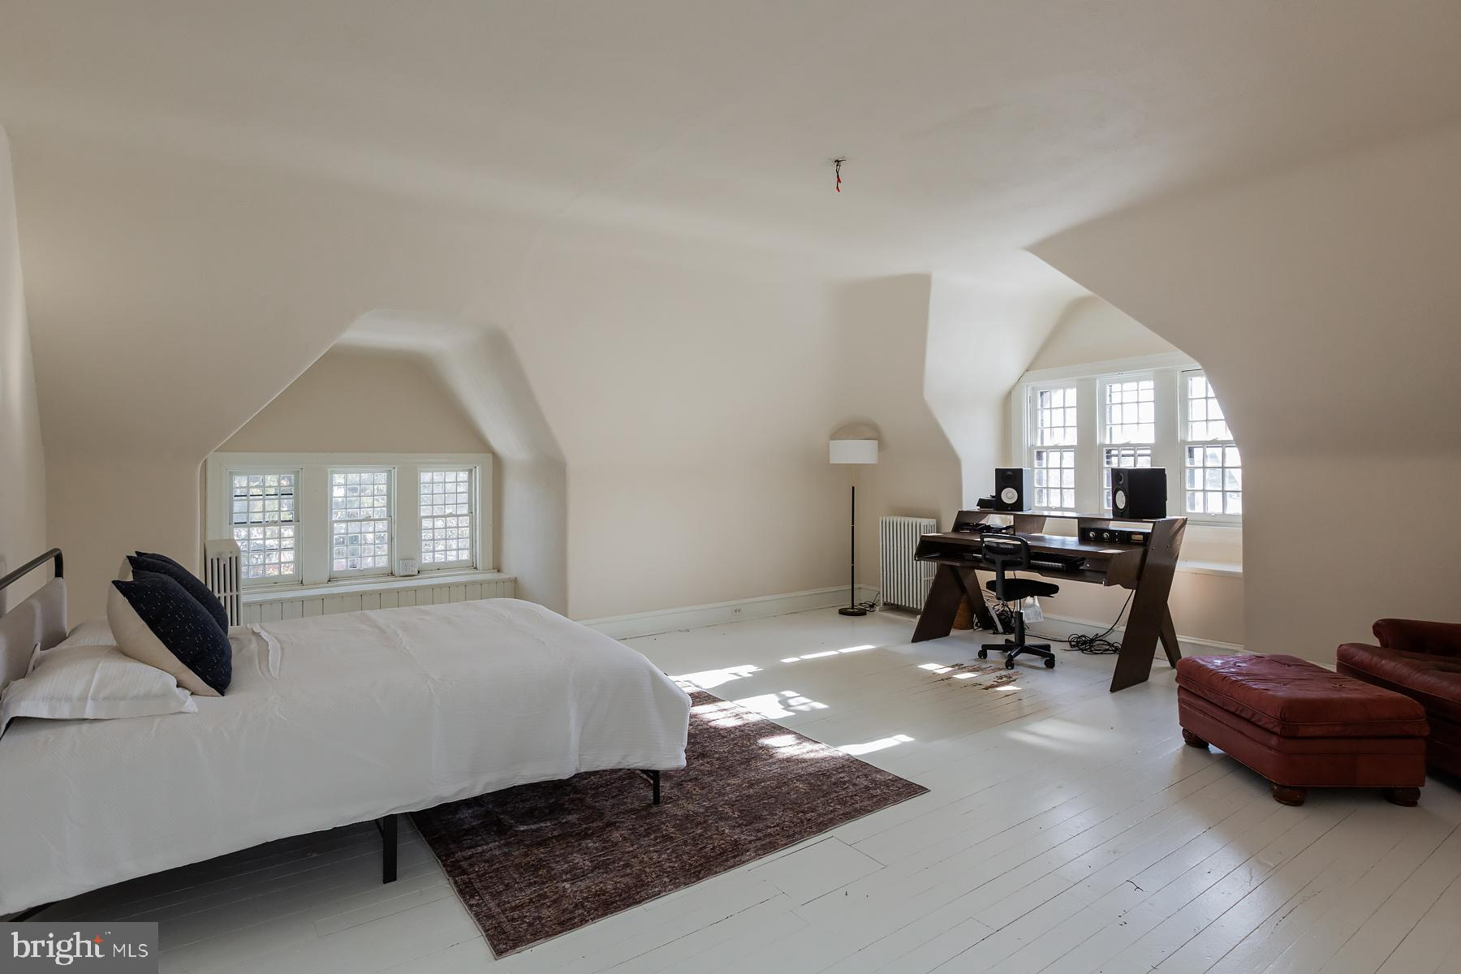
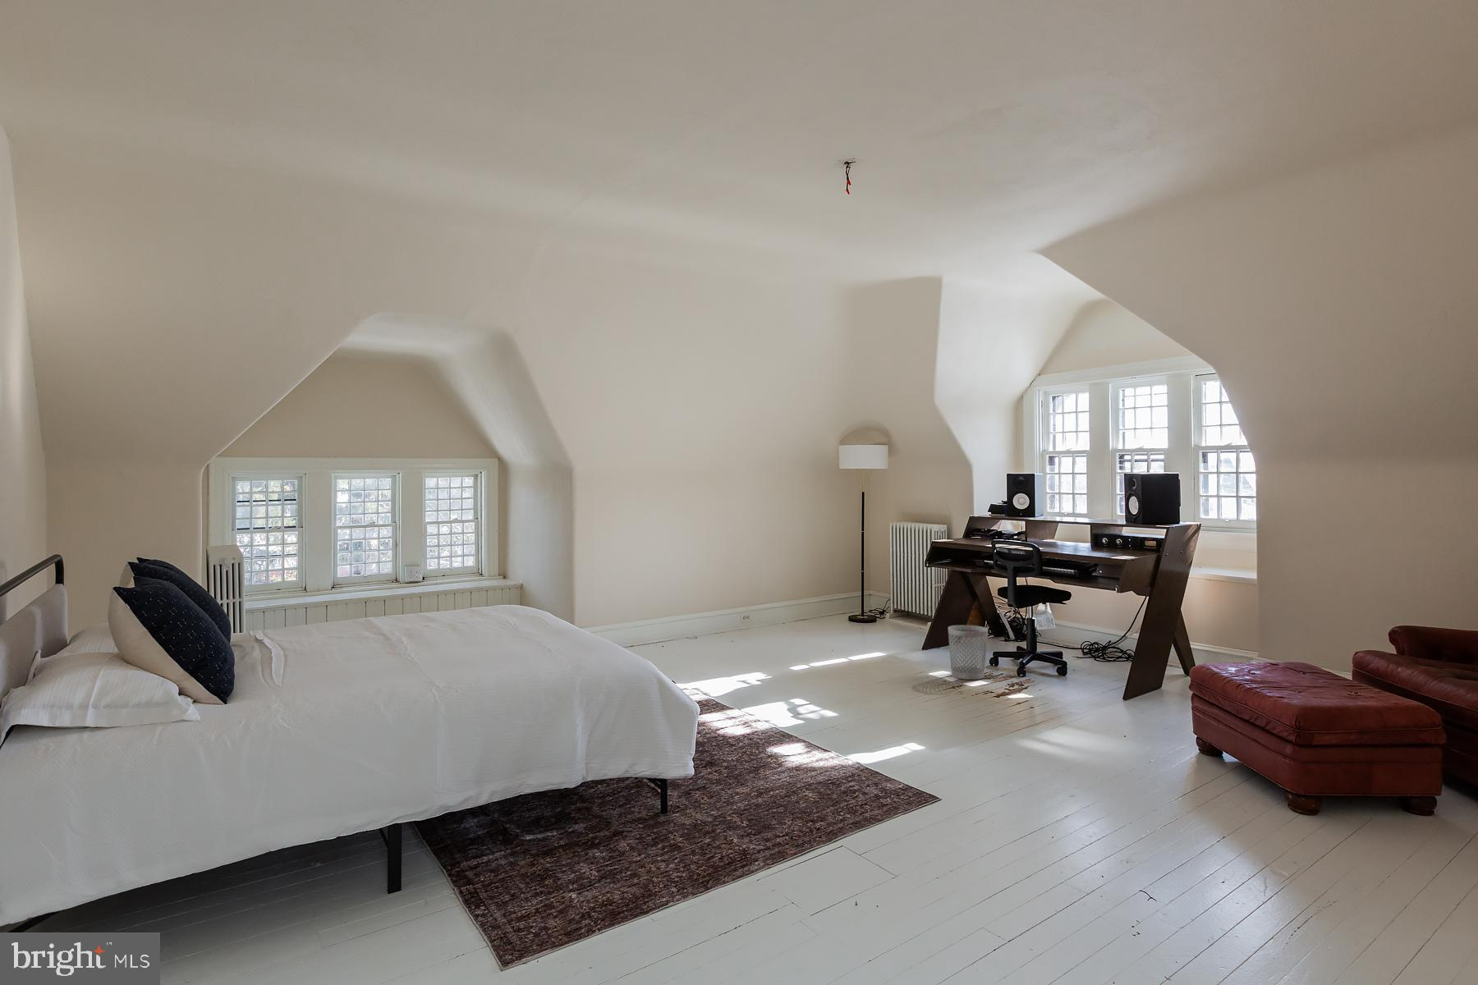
+ wastebasket (968, 652)
